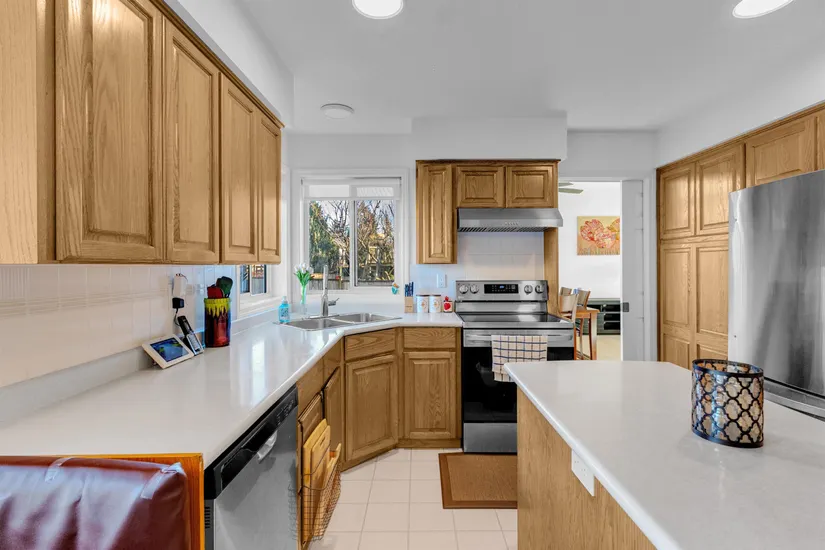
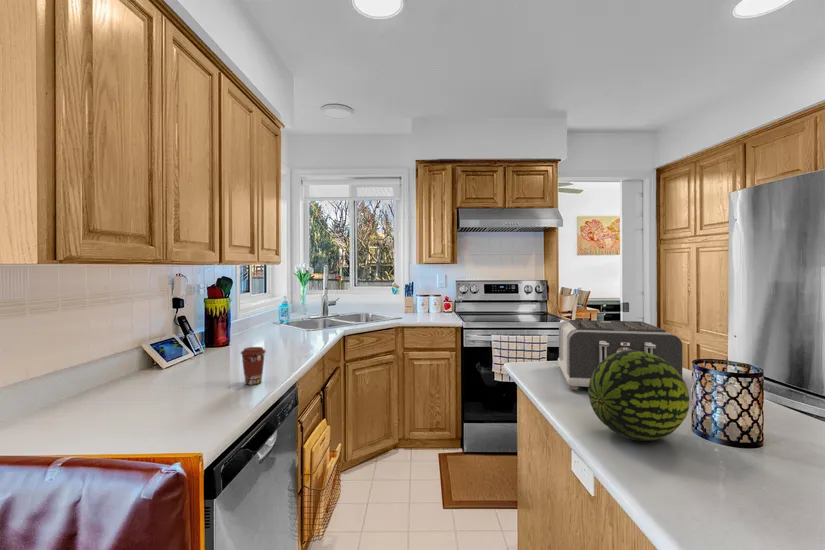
+ toaster (613, 352)
+ coffee cup (253, 365)
+ fruit (634, 393)
